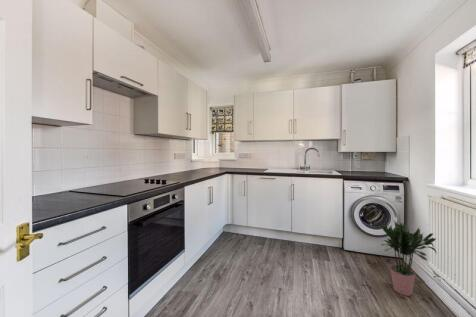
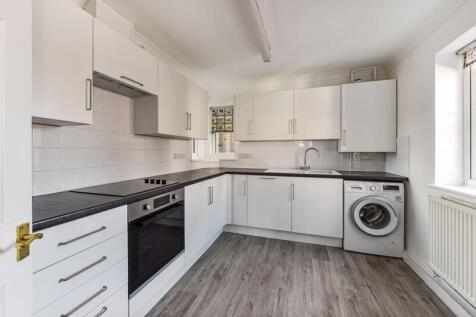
- potted plant (411, 258)
